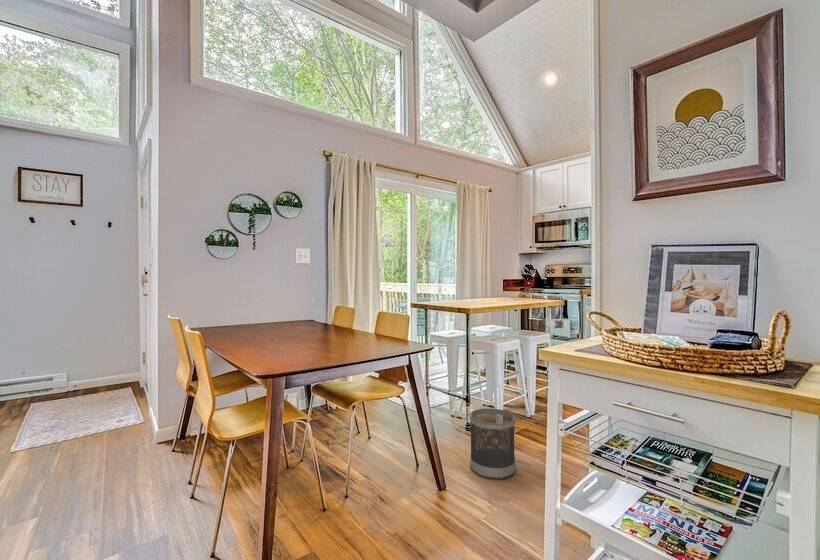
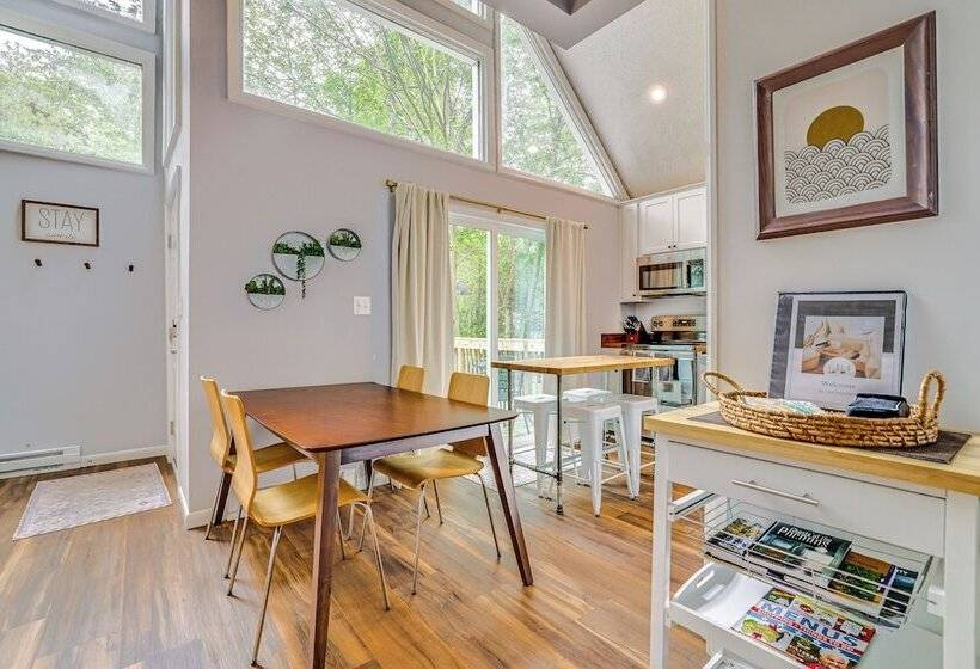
- wastebasket (492, 441)
